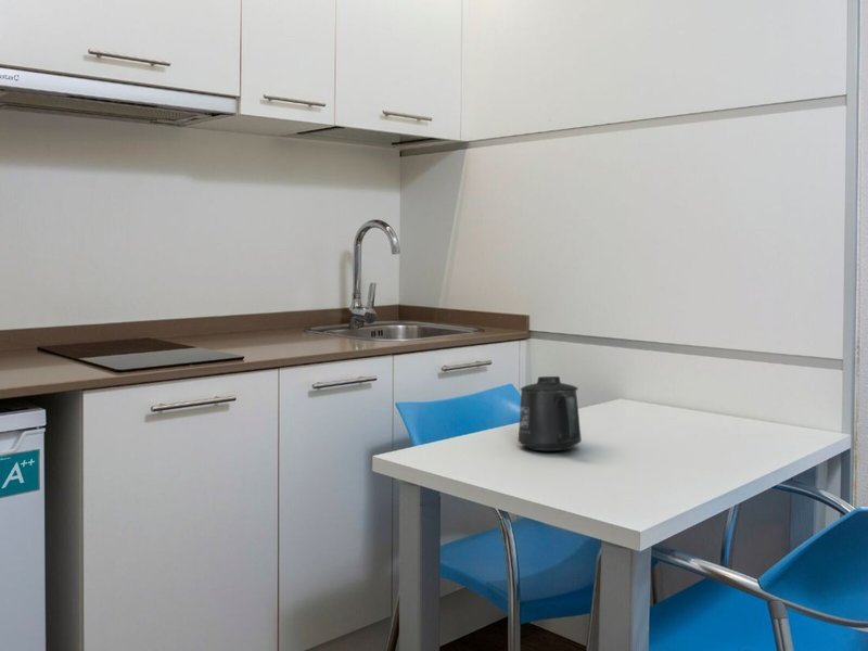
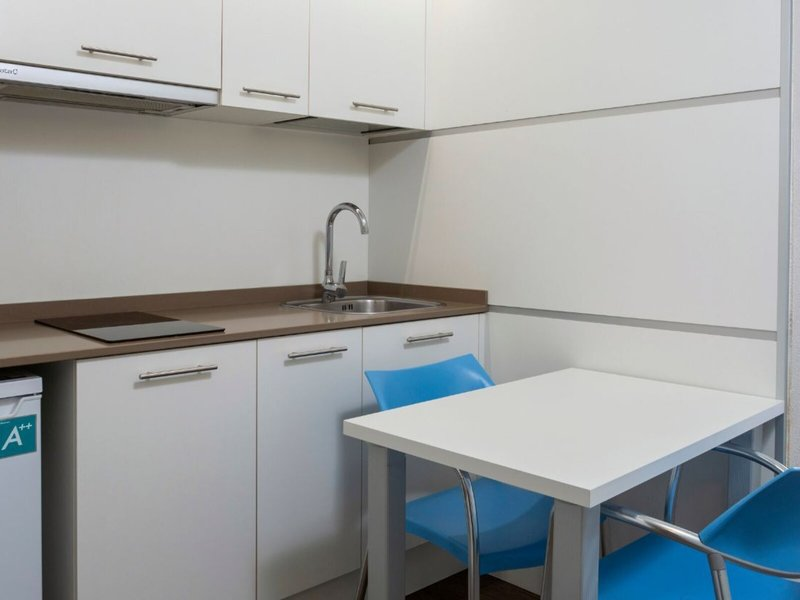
- mug (556, 413)
